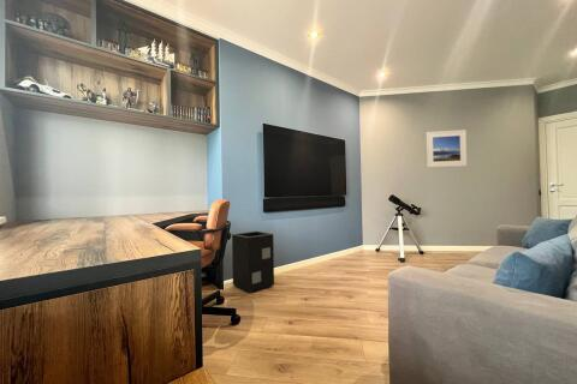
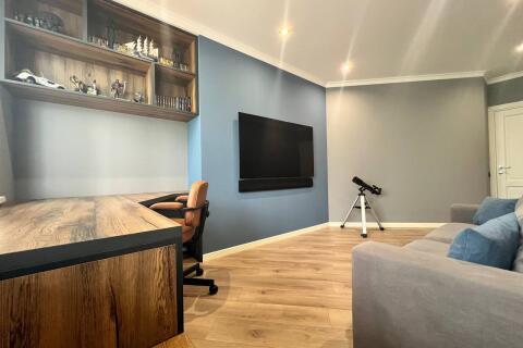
- speaker (252, 259)
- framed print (446, 149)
